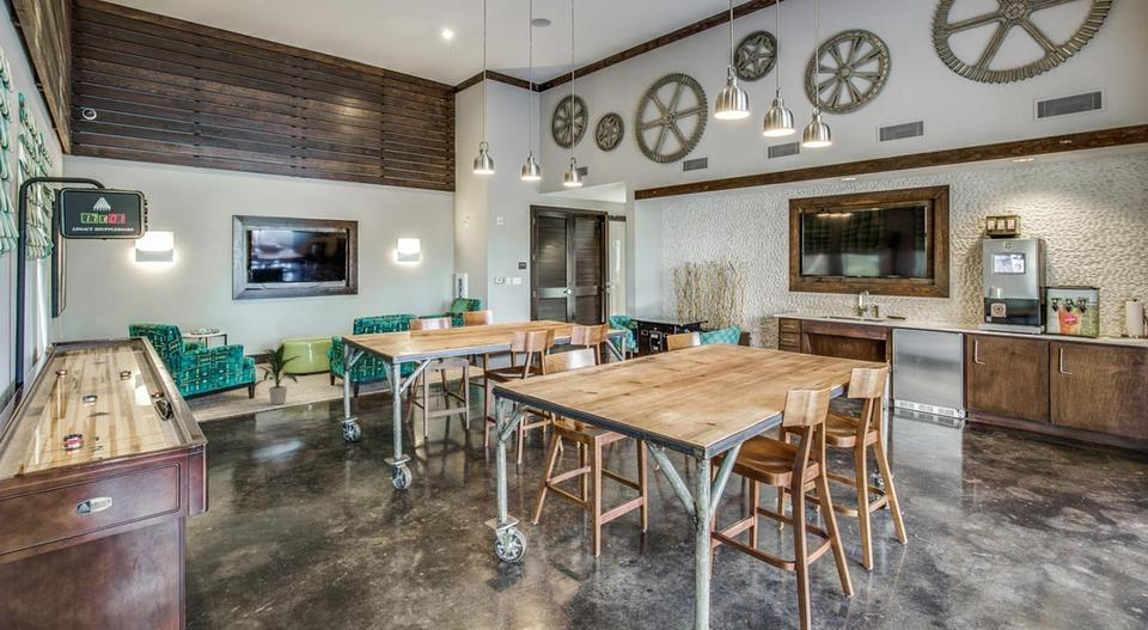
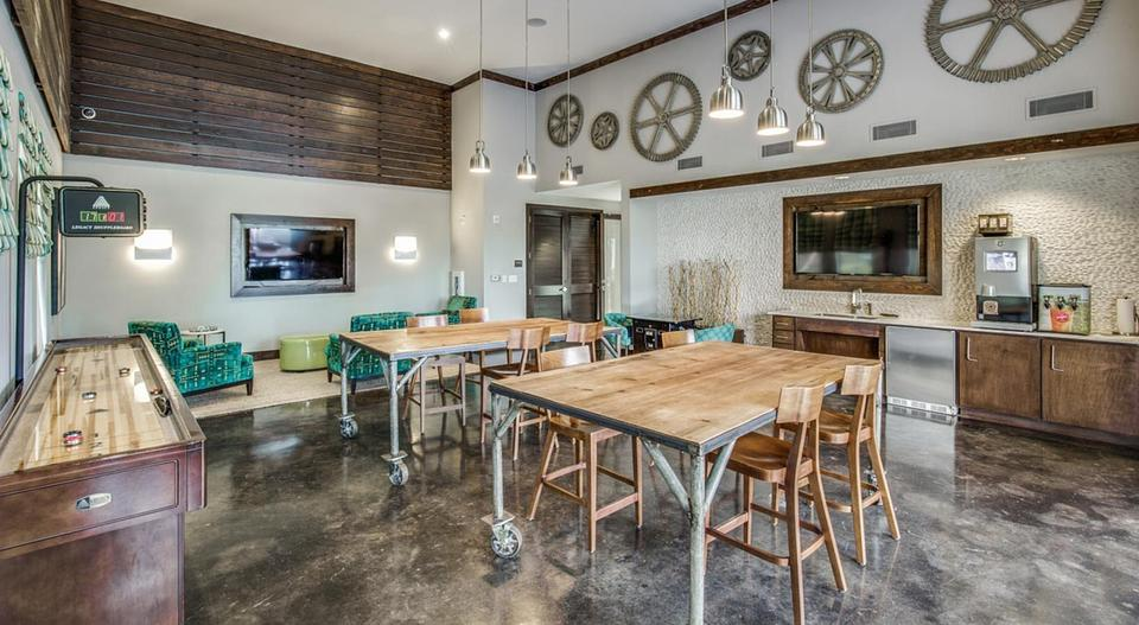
- indoor plant (275, 373)
